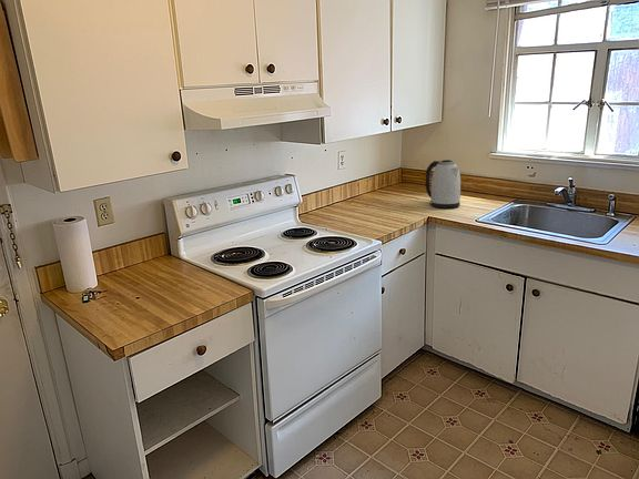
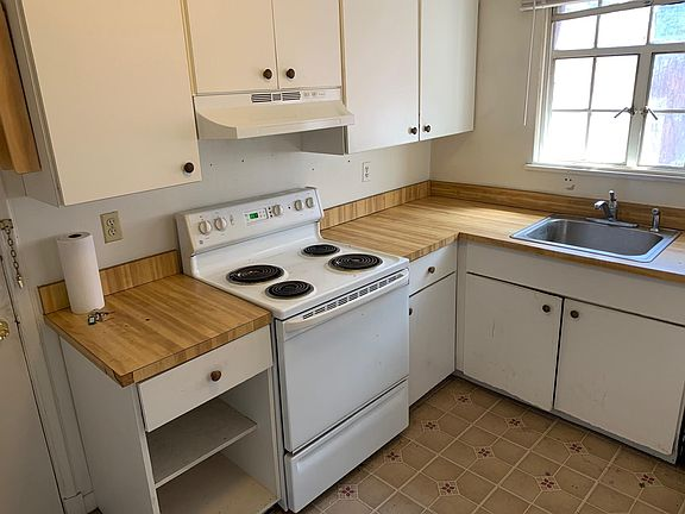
- kettle (442, 182)
